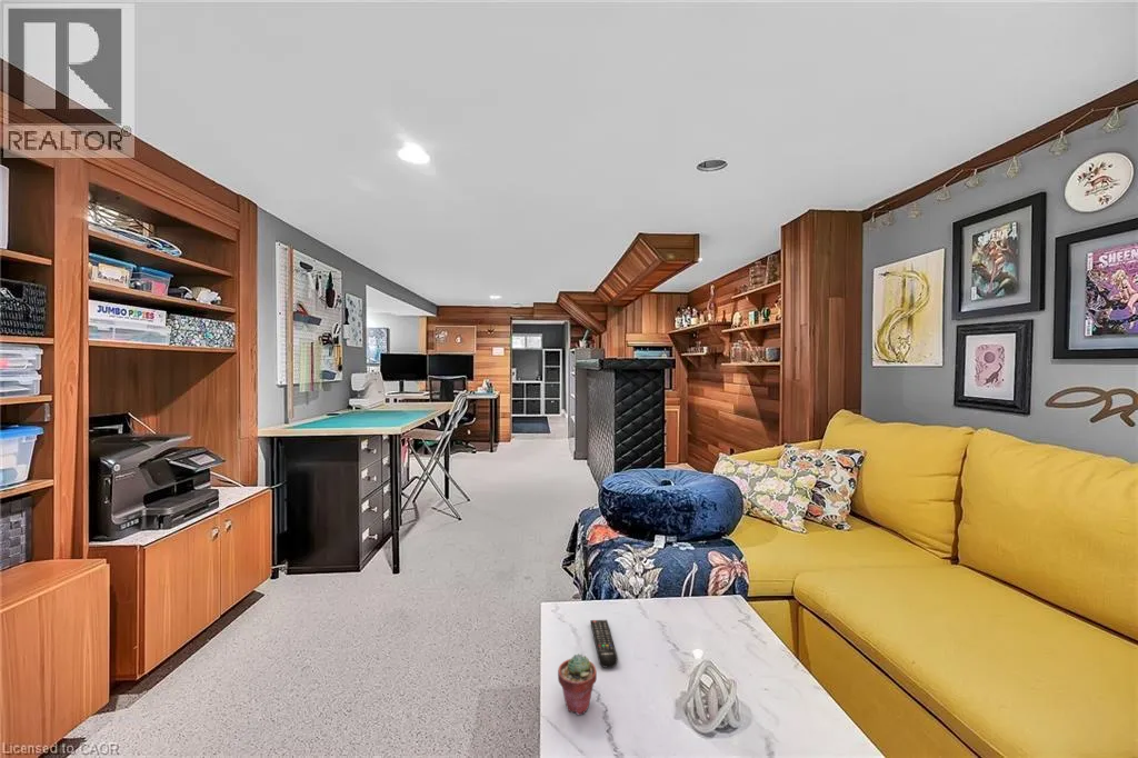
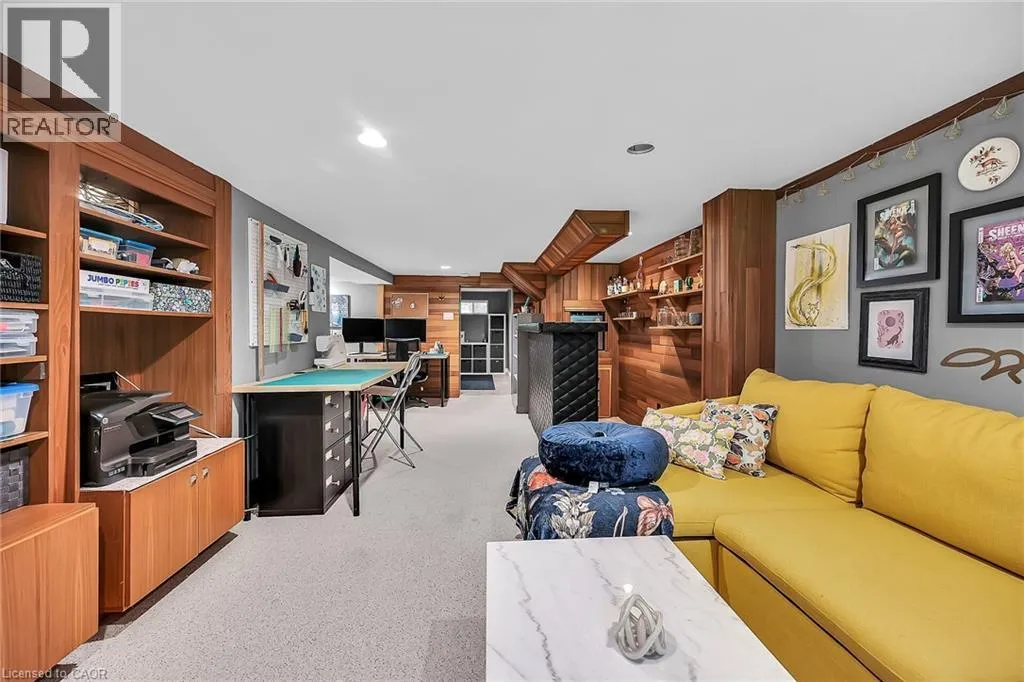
- potted succulent (577, 679)
- remote control (602, 639)
